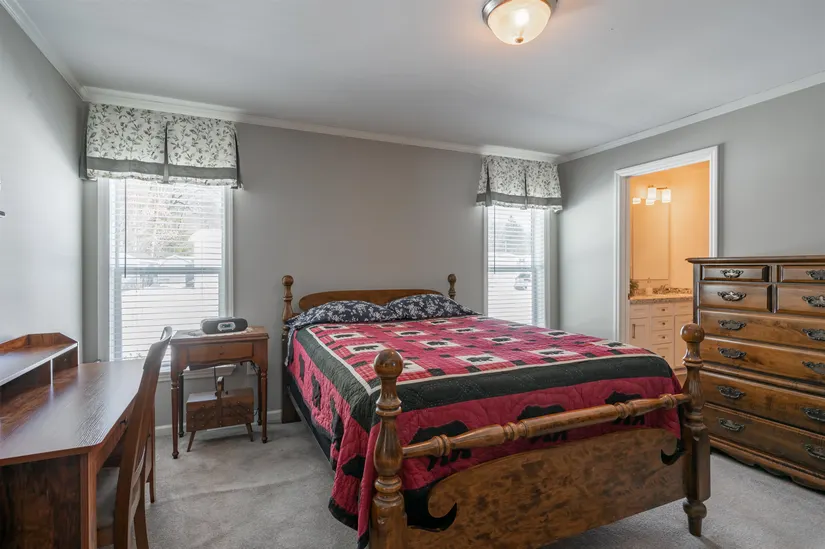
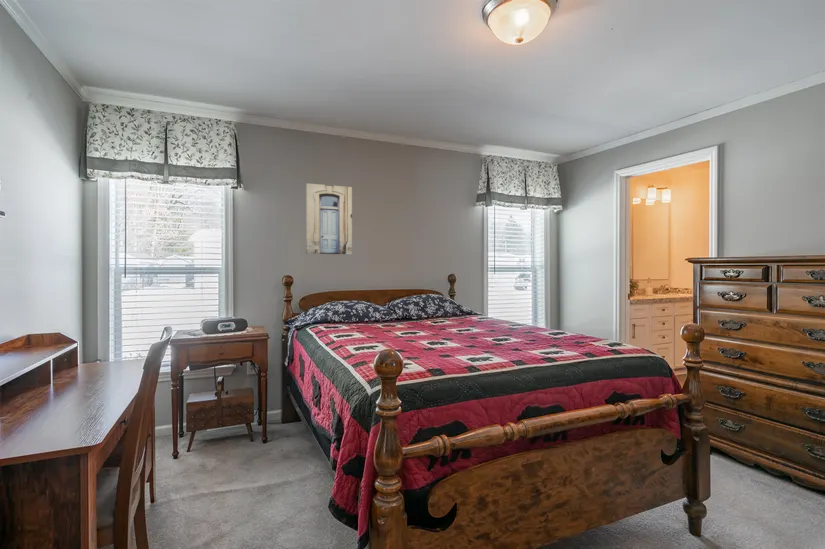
+ wall art (329, 219)
